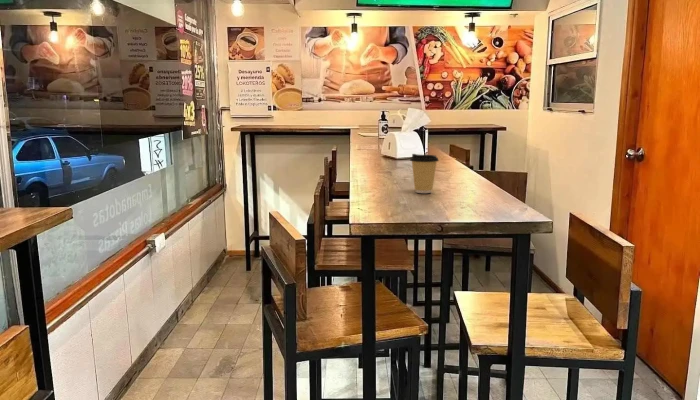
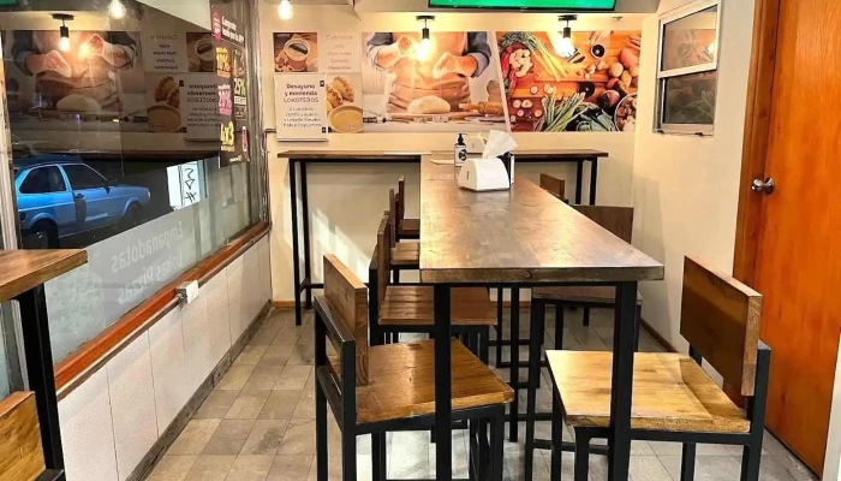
- coffee cup (423, 173)
